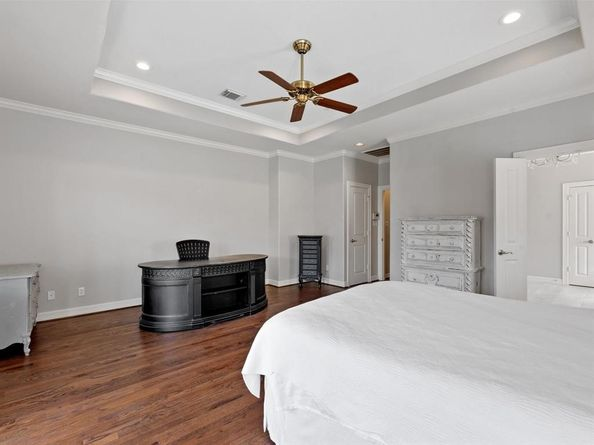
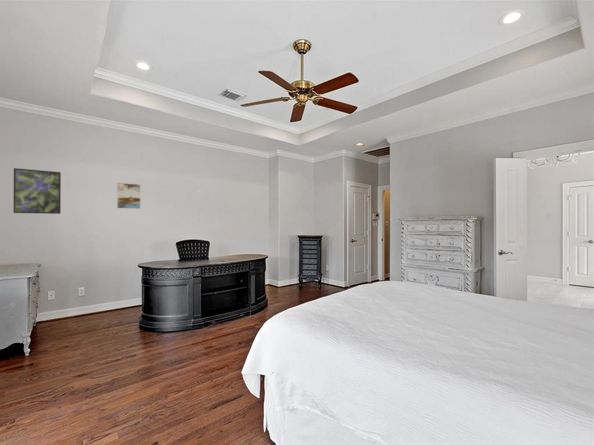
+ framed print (38, 191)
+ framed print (128, 196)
